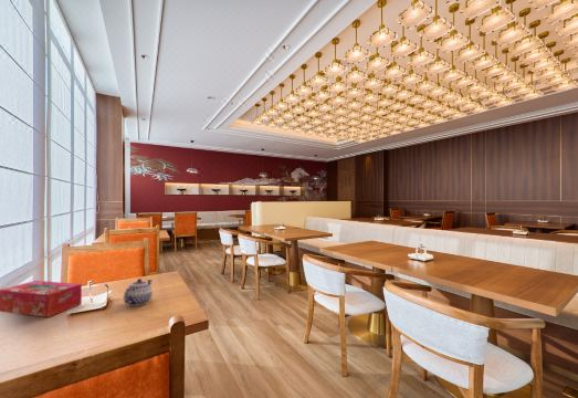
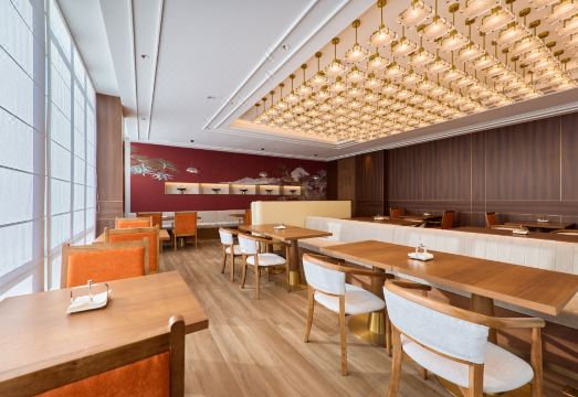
- teapot (138, 291)
- tissue box (41, 296)
